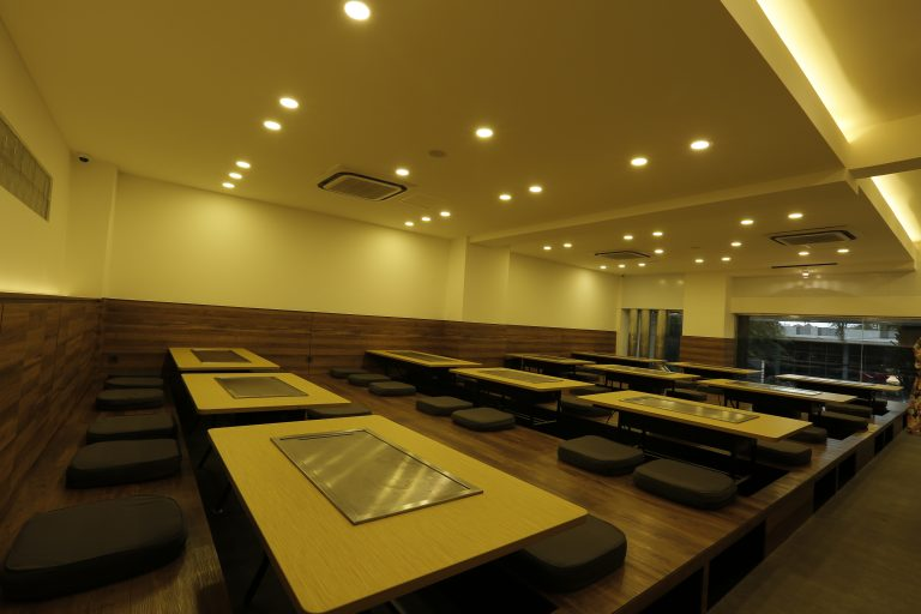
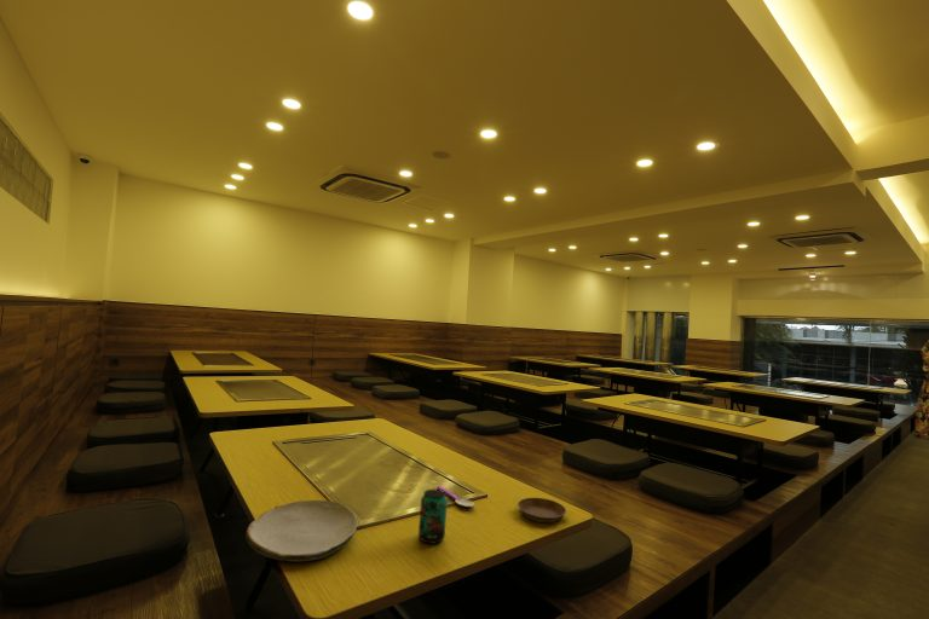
+ beverage can (432, 515)
+ saucer (541, 510)
+ plate (304, 528)
+ spoon (454, 496)
